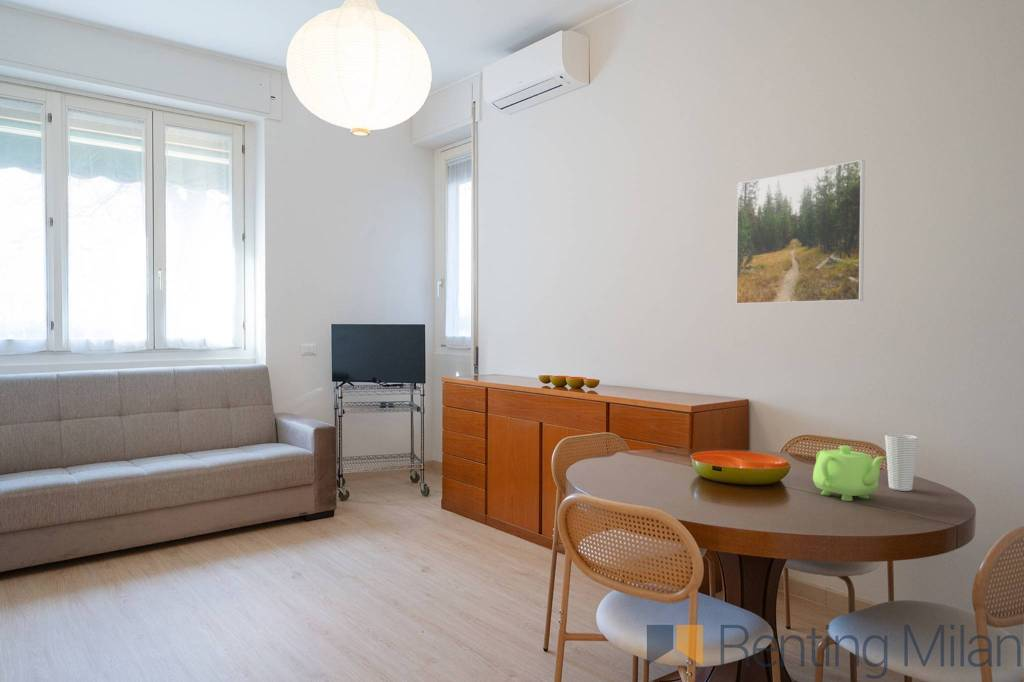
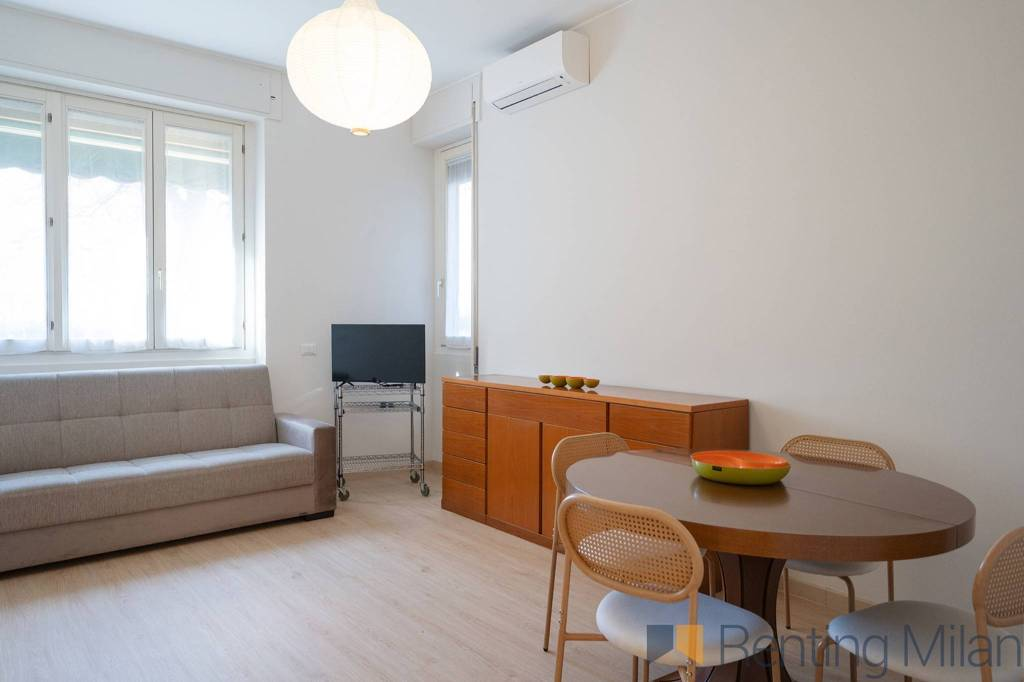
- teapot (849, 471)
- cup (900, 462)
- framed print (795, 237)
